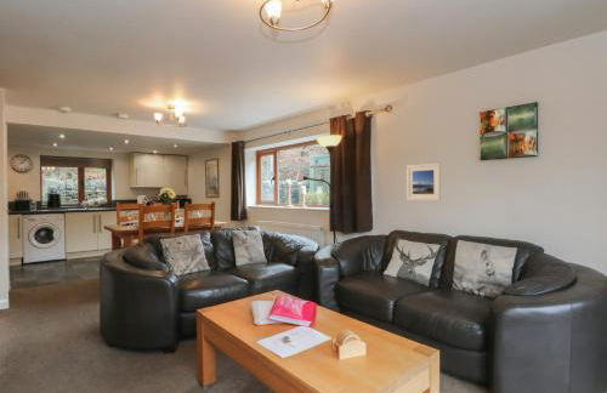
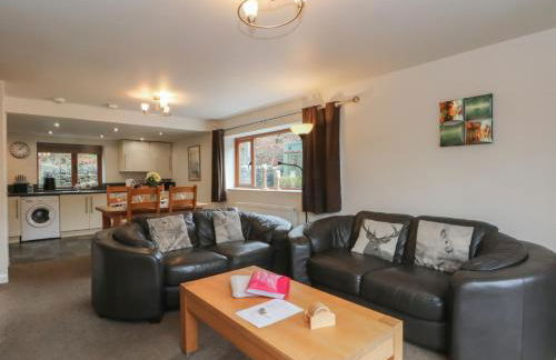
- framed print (422, 182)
